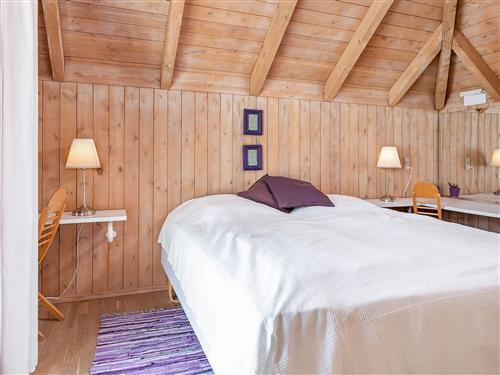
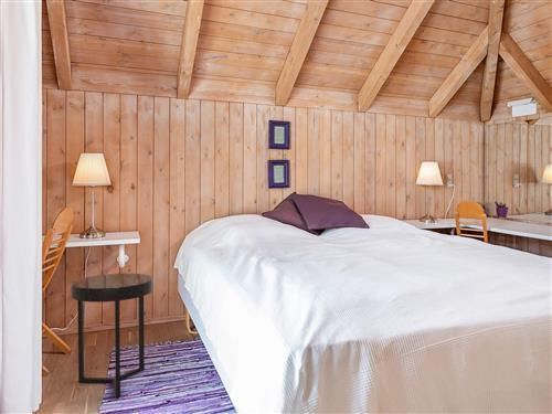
+ side table (115, 331)
